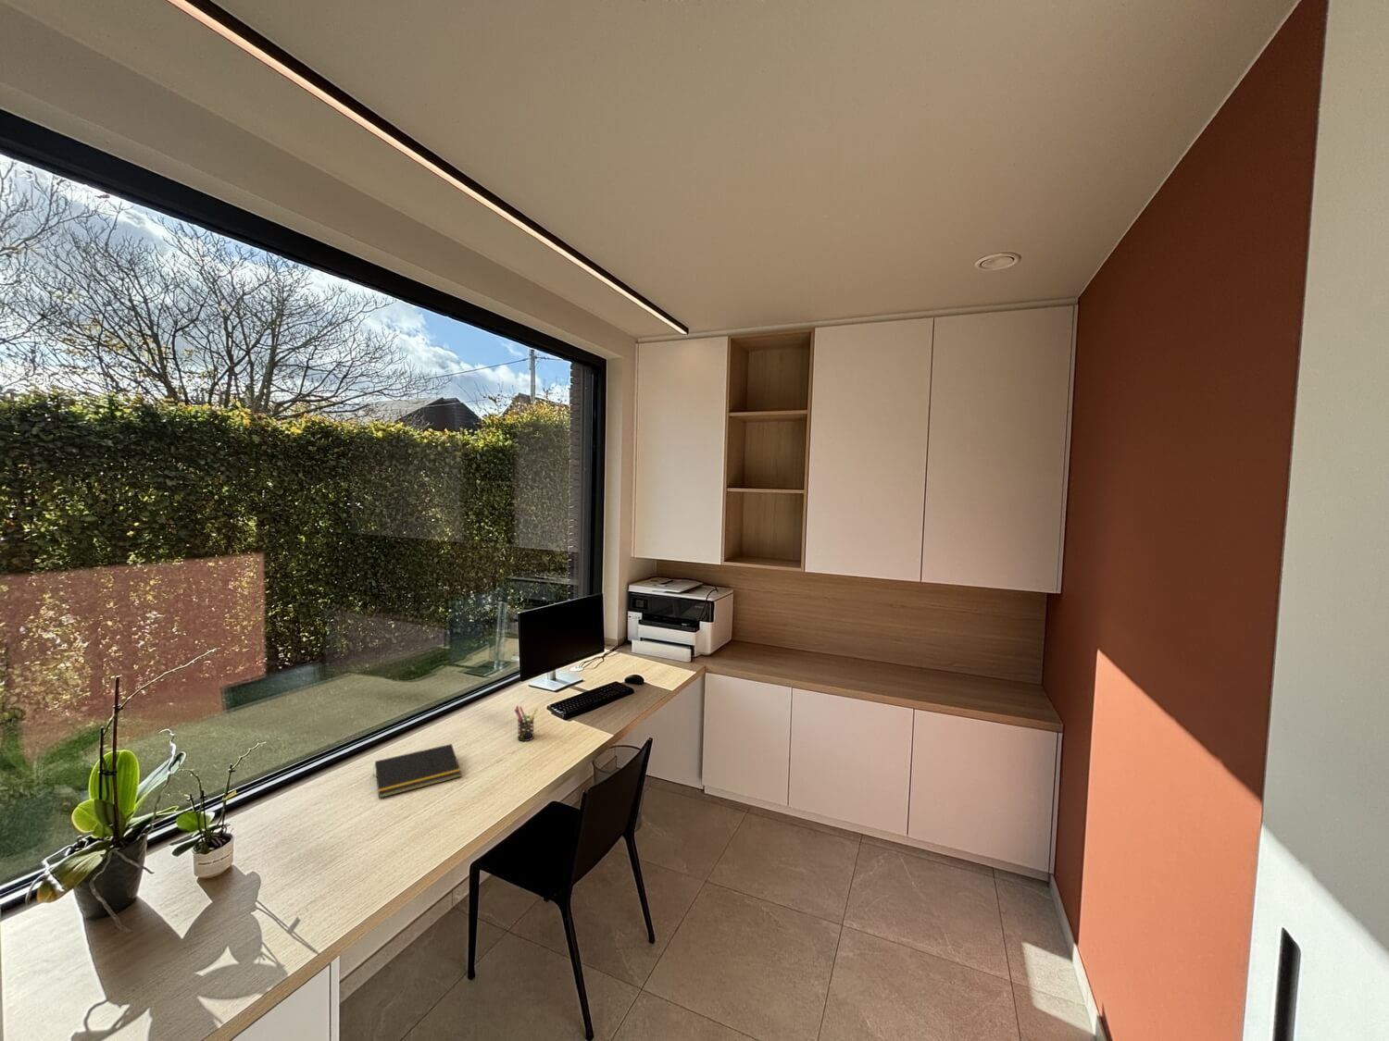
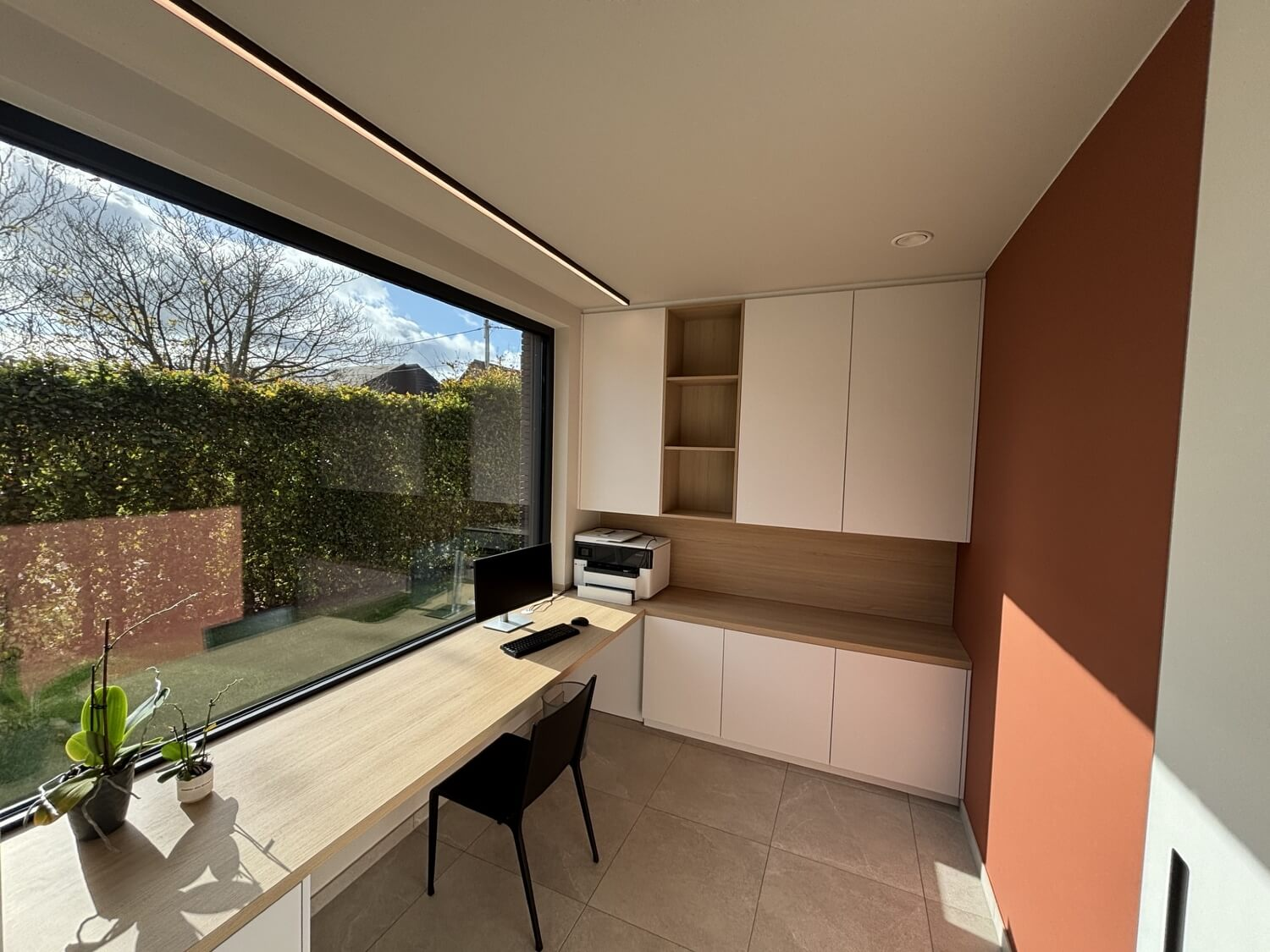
- pen holder (524, 722)
- notepad (418, 769)
